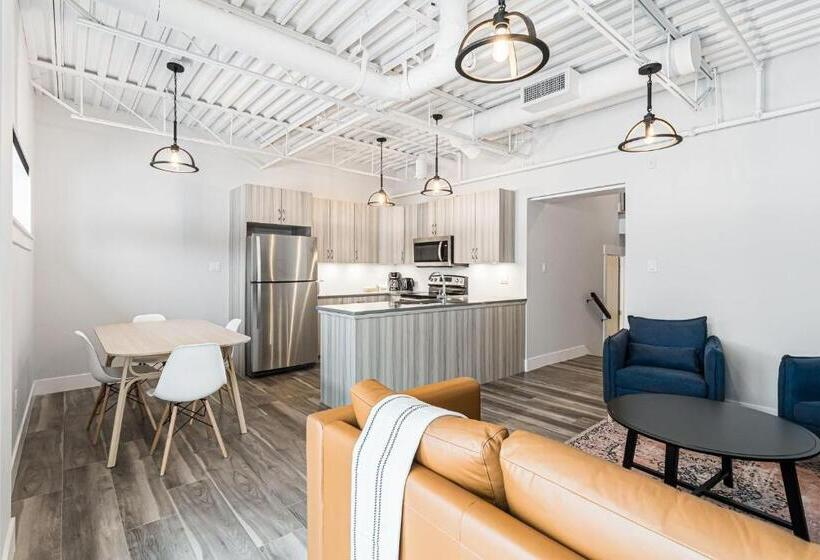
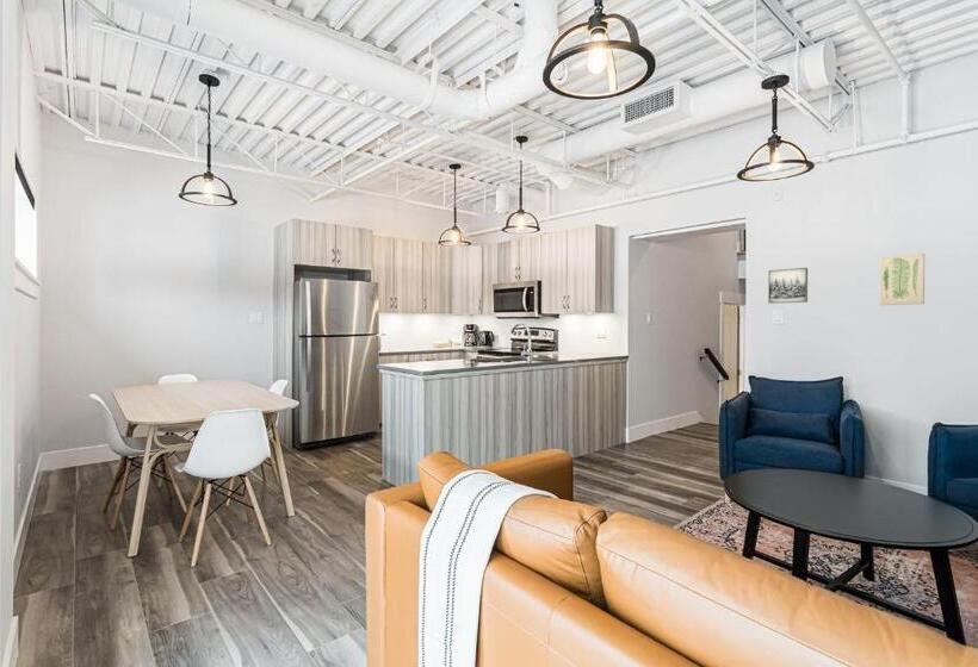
+ wall art (902, 280)
+ wall art (787, 286)
